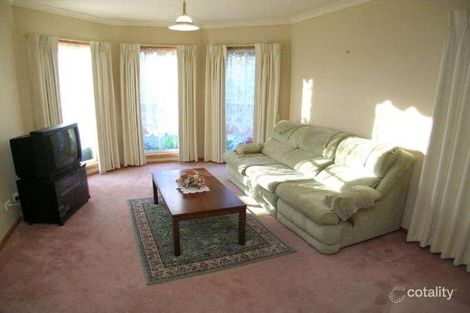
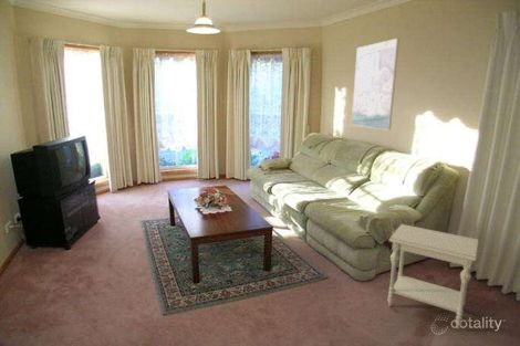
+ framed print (372, 86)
+ side table (427, 282)
